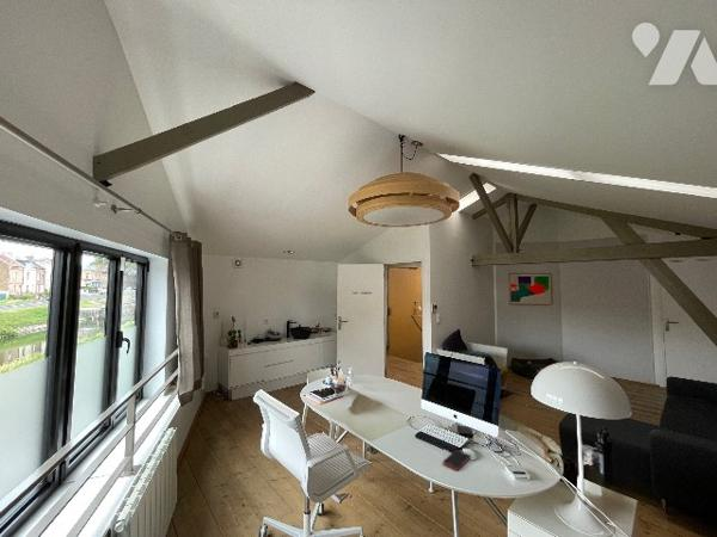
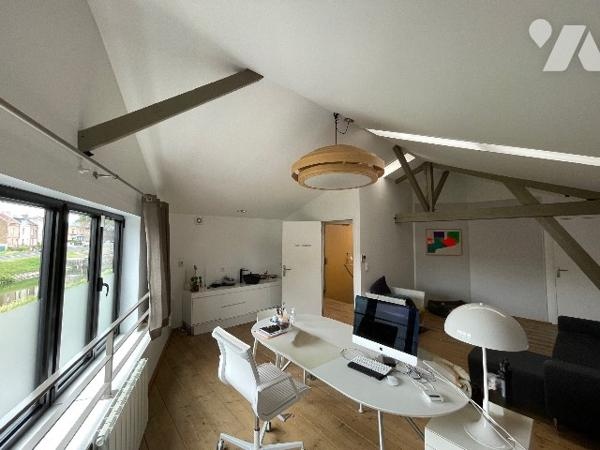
- cell phone (456, 459)
